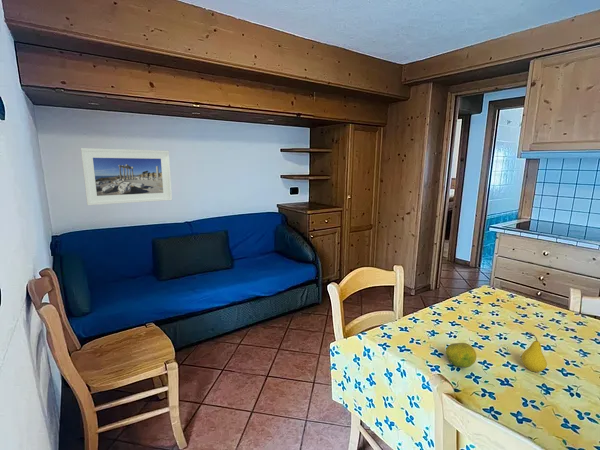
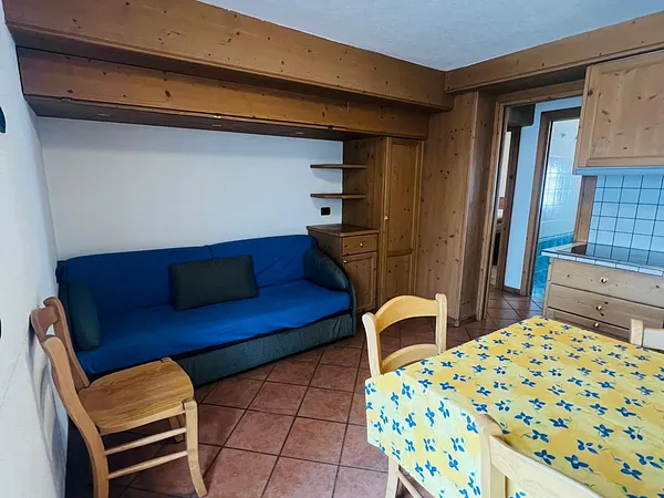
- fruit (535, 351)
- fruit (460, 354)
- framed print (130, 176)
